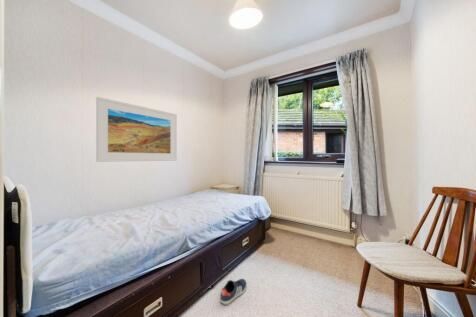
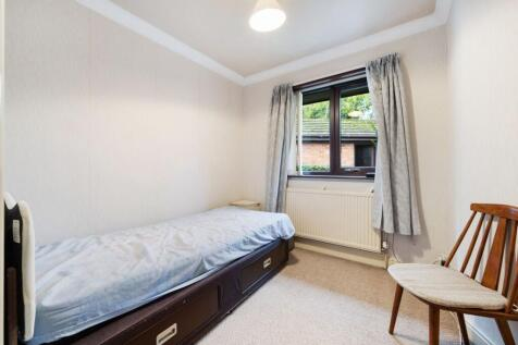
- sneaker (234, 286)
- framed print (143, 134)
